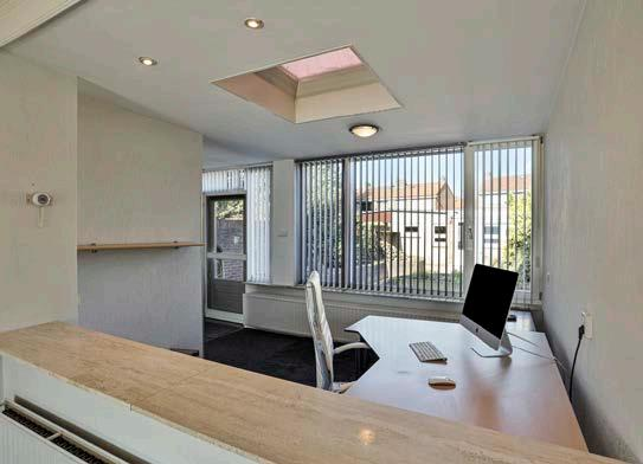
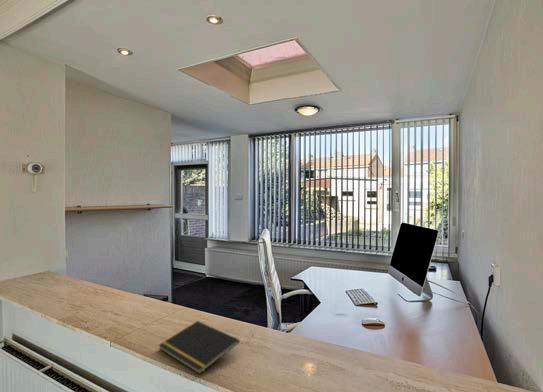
+ notepad (198, 343)
